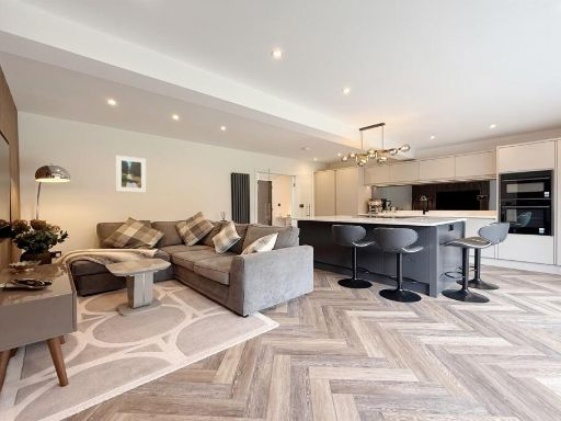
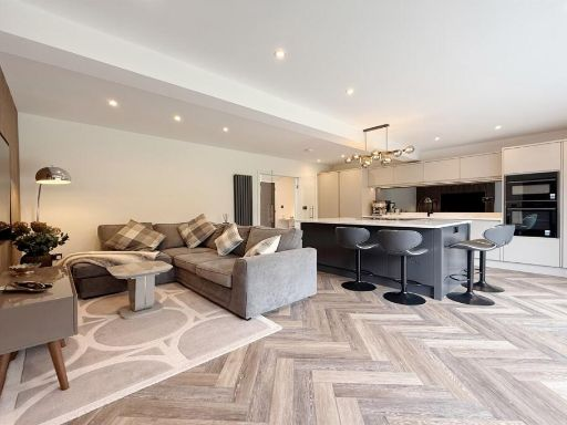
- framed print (130, 174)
